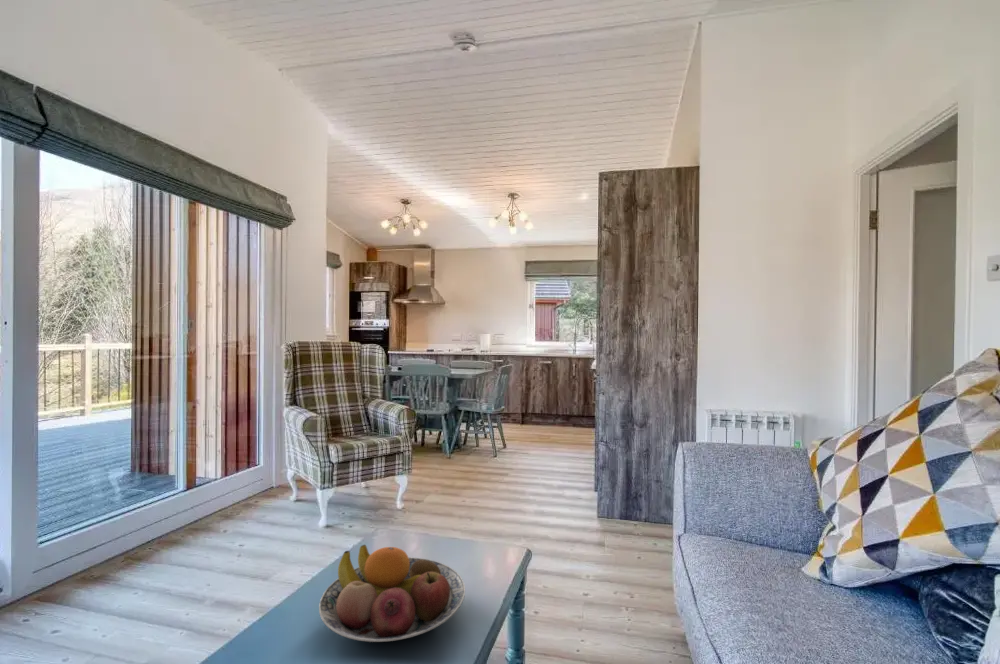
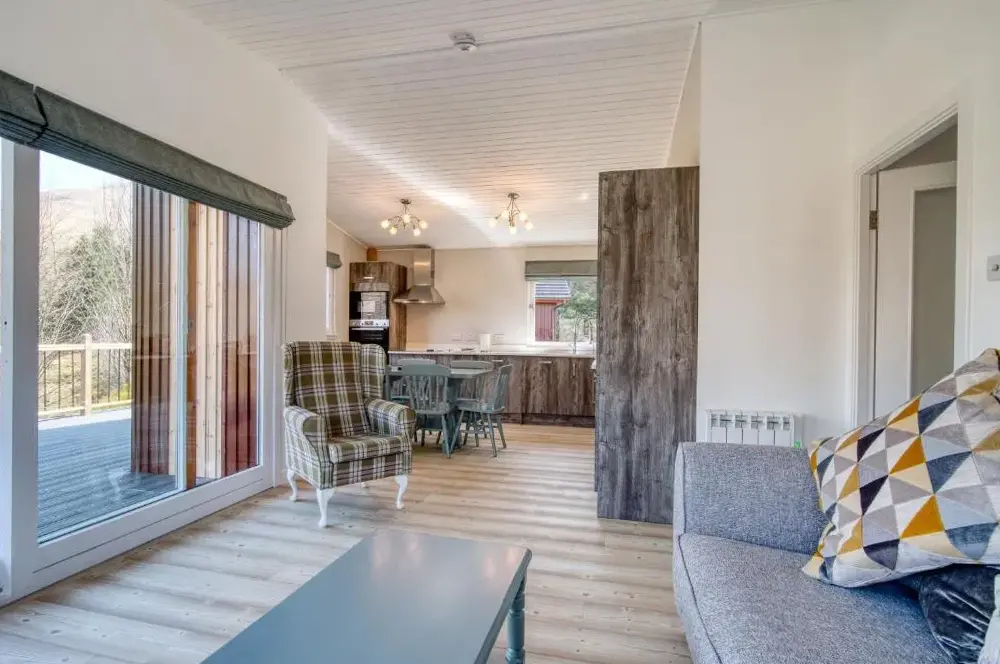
- fruit bowl (394, 586)
